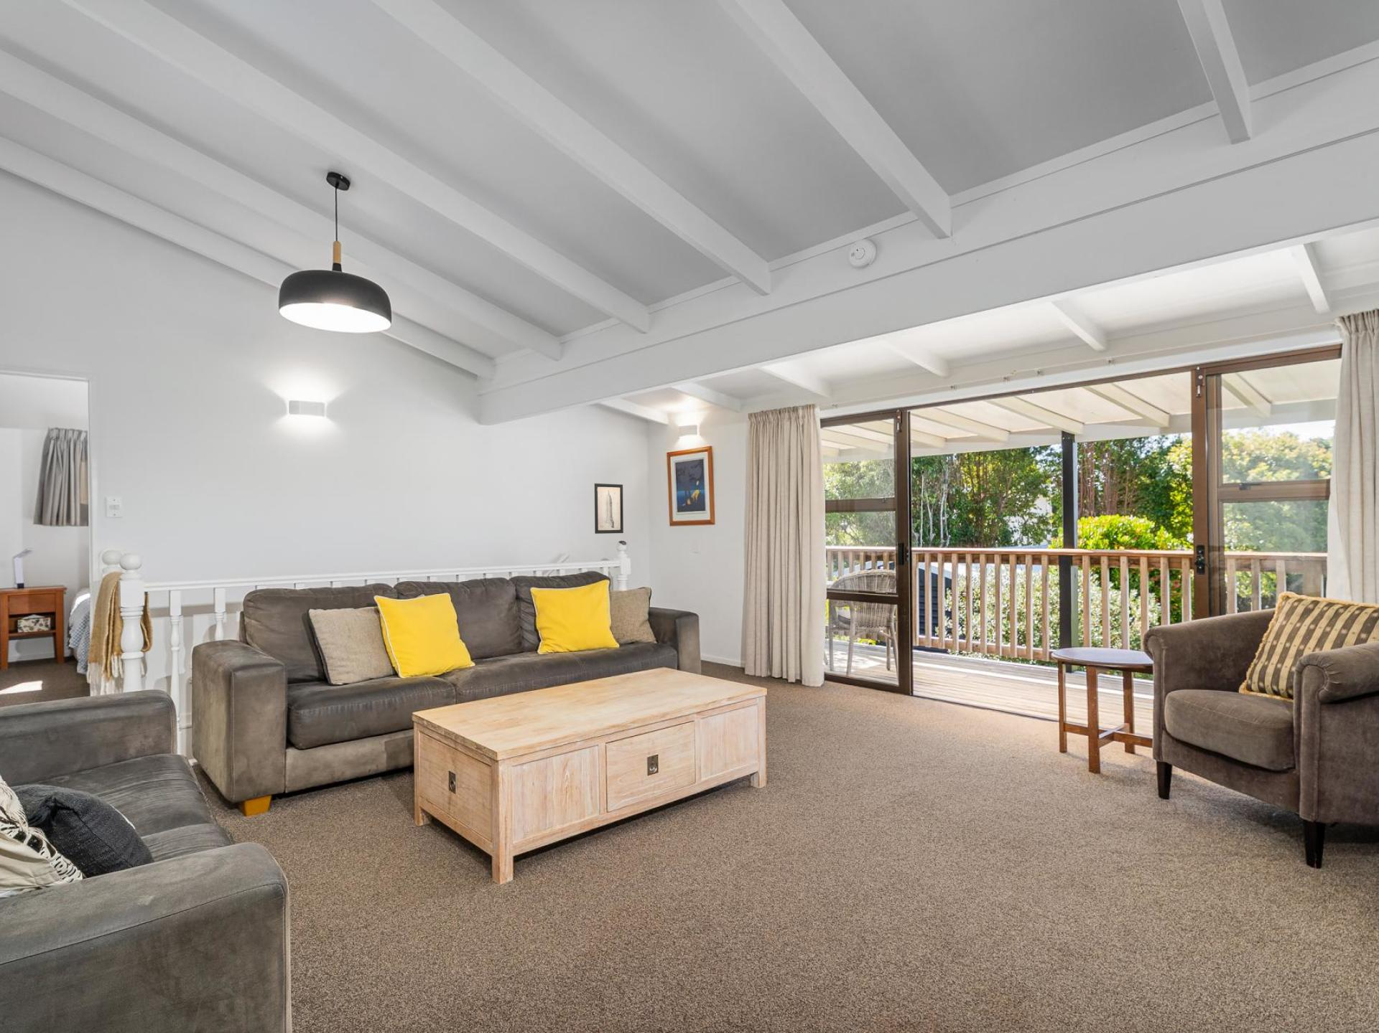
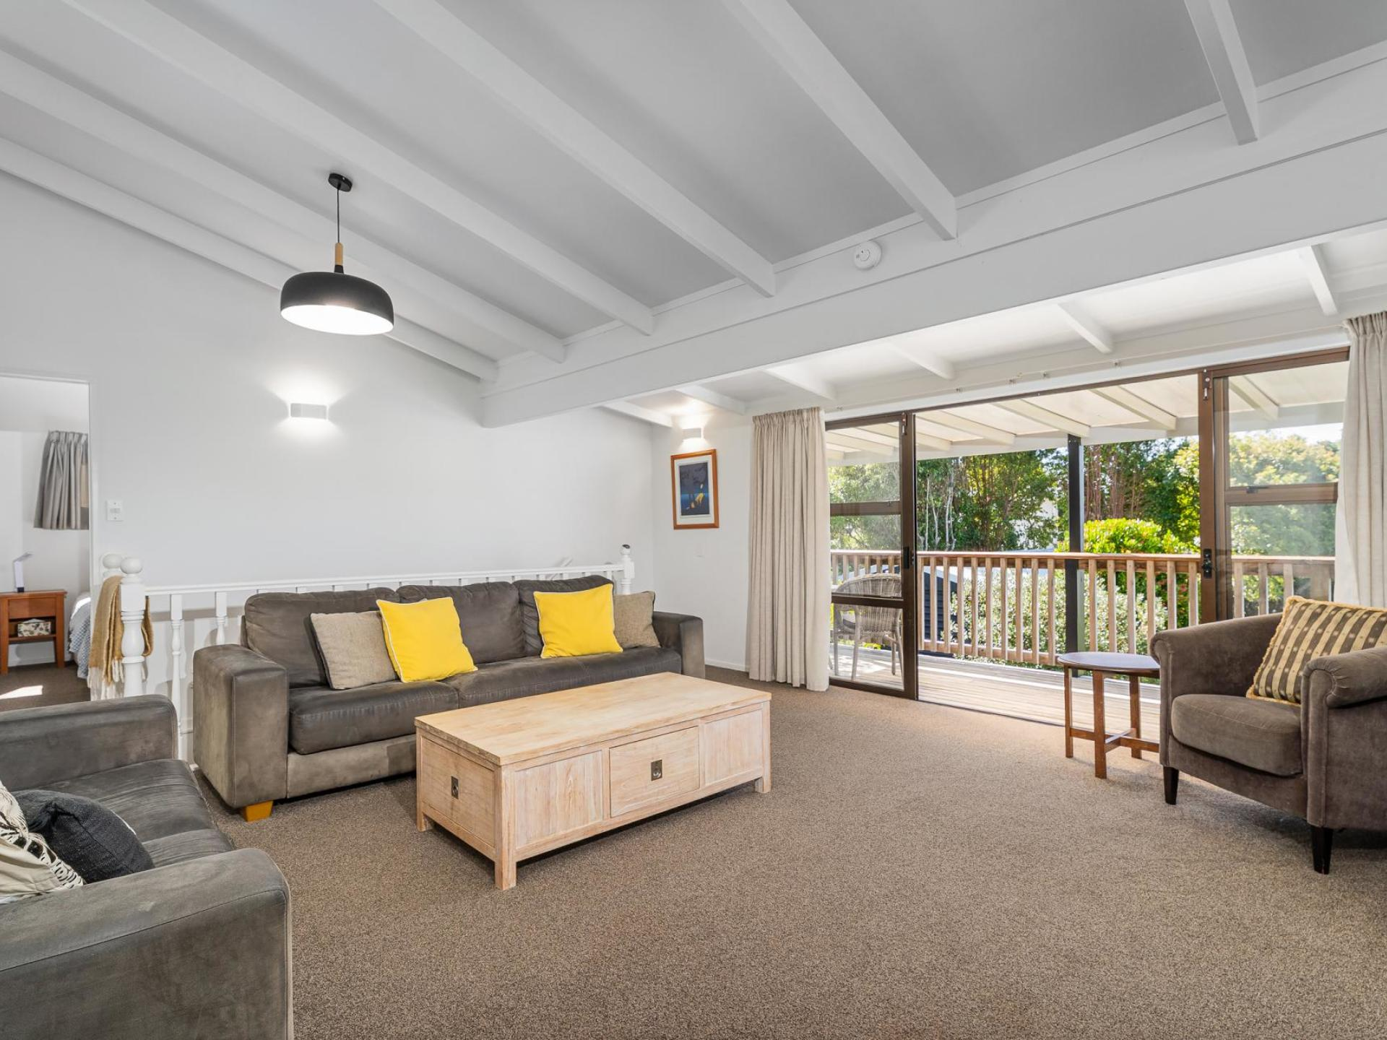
- wall art (609, 509)
